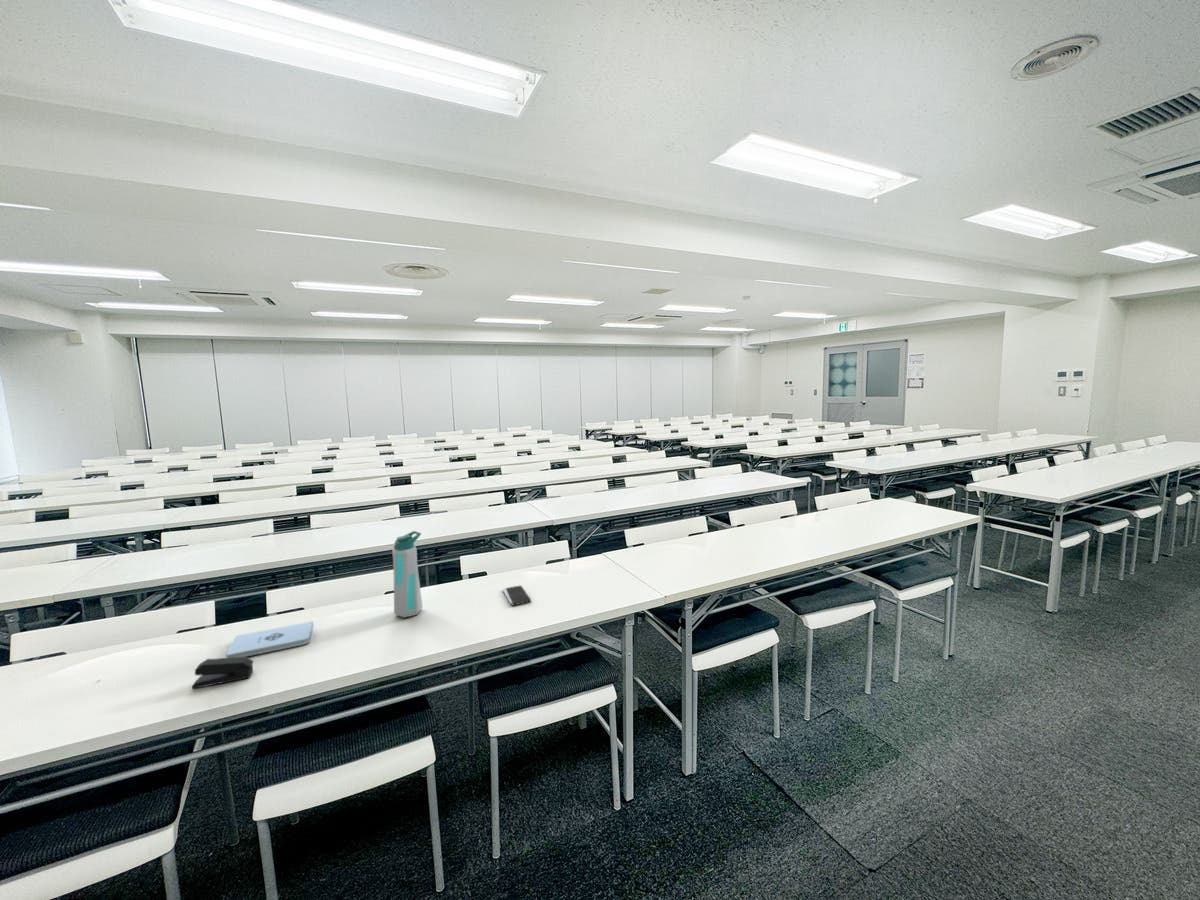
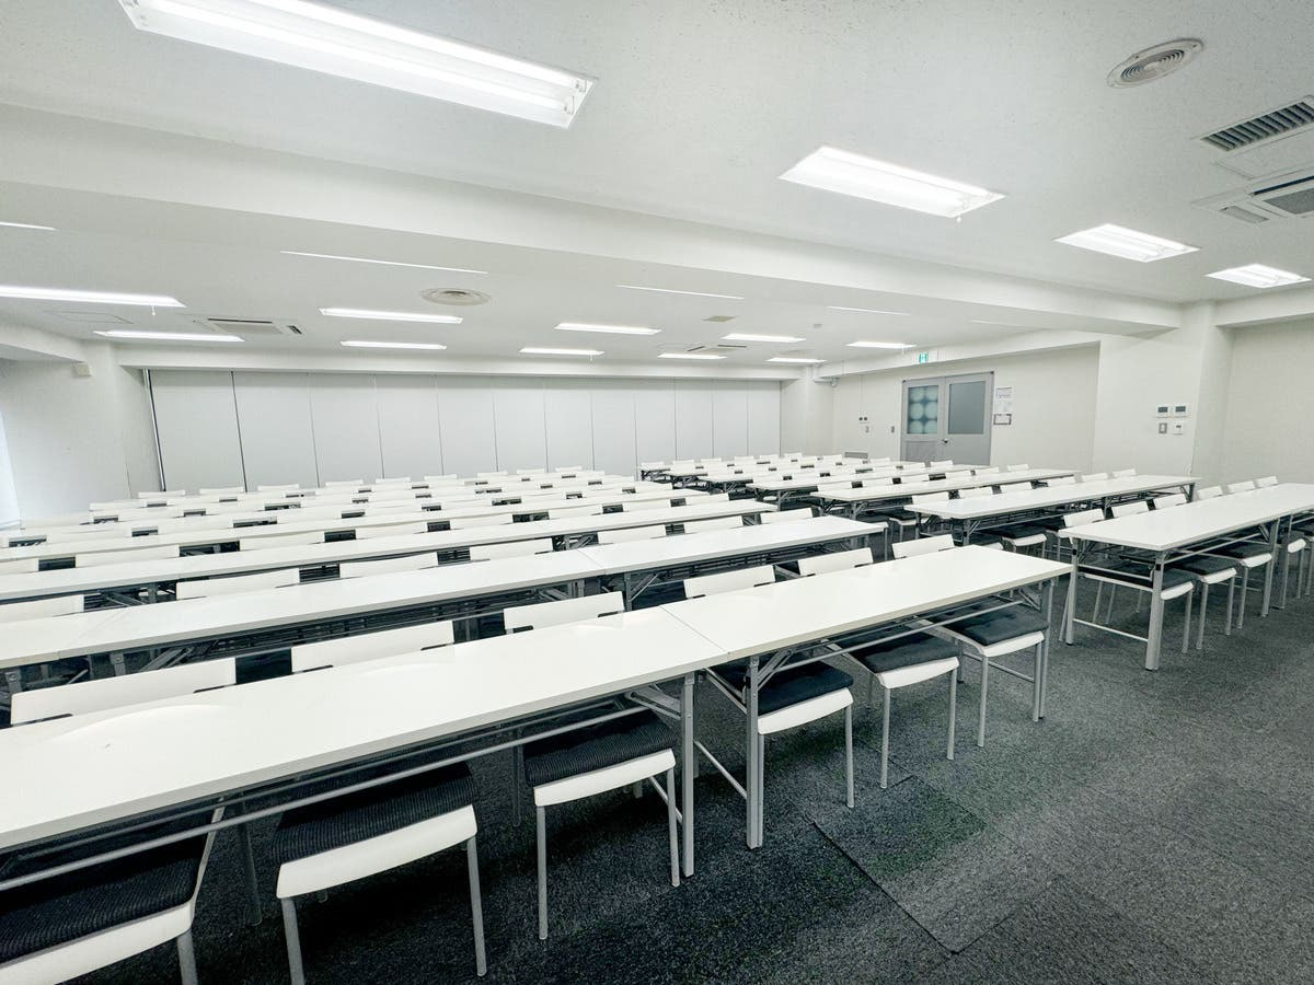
- smartphone (516, 594)
- stapler (223, 669)
- notepad (272, 639)
- water bottle (407, 573)
